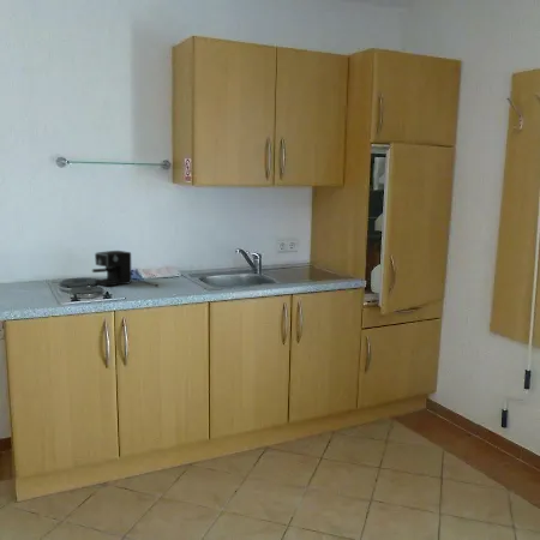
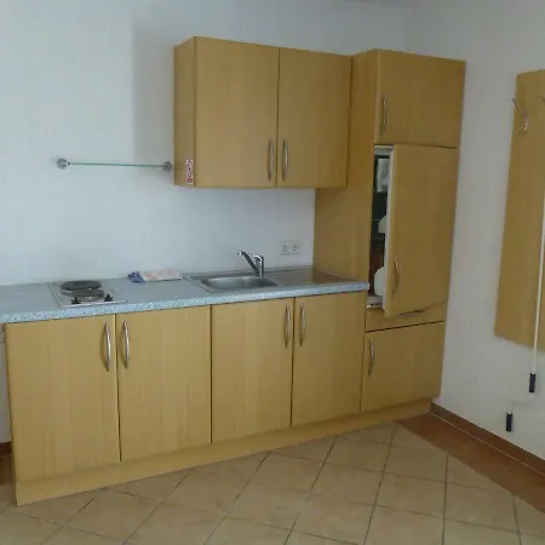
- coffee maker (125, 269)
